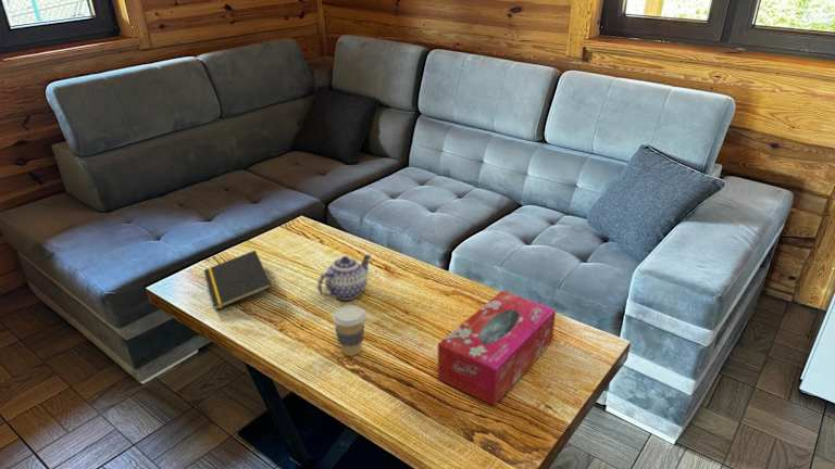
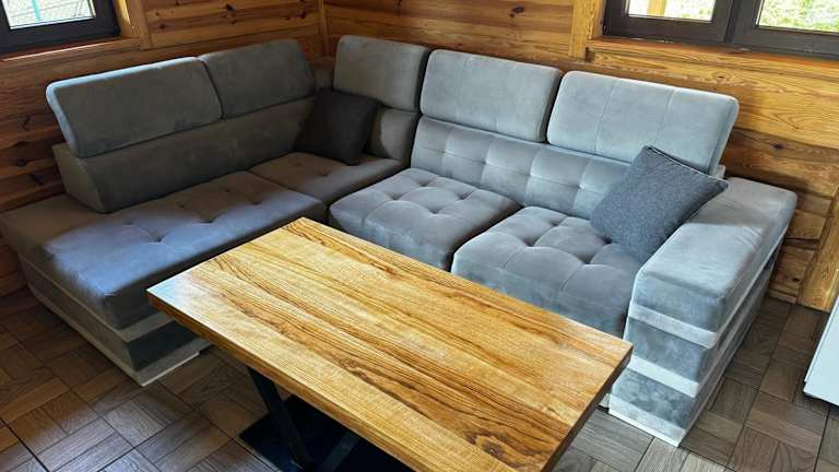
- notepad (236, 278)
- coffee cup (350, 331)
- tissue box (498, 343)
- teapot (346, 275)
